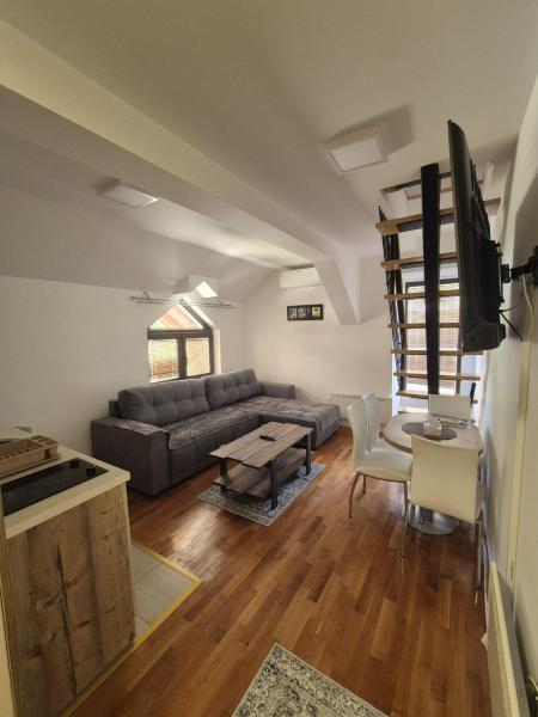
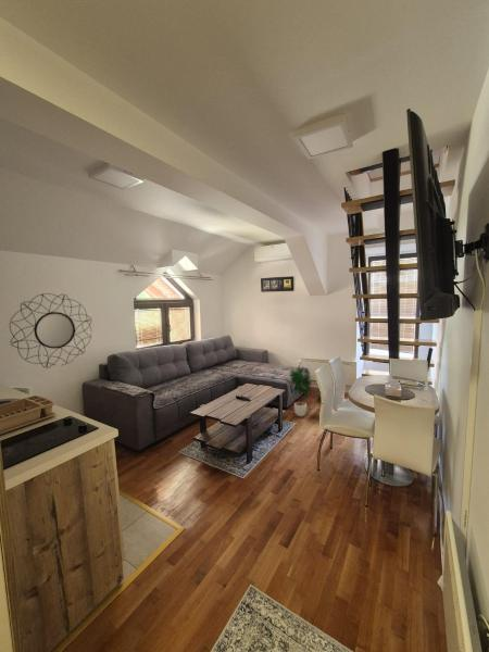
+ potted plant (309, 389)
+ home mirror (55, 329)
